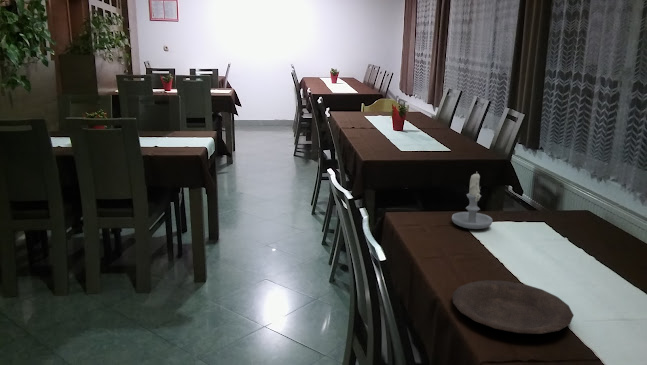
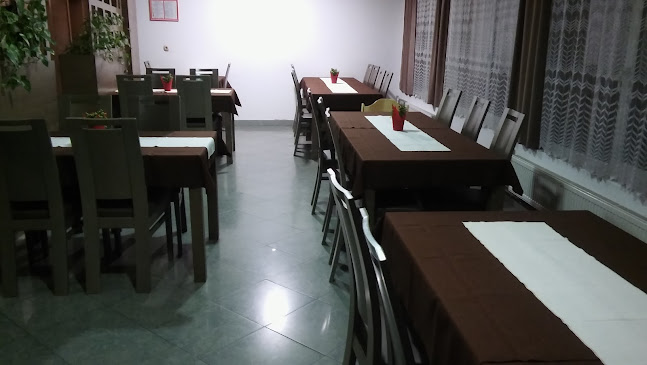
- candle (473, 199)
- plate (510, 308)
